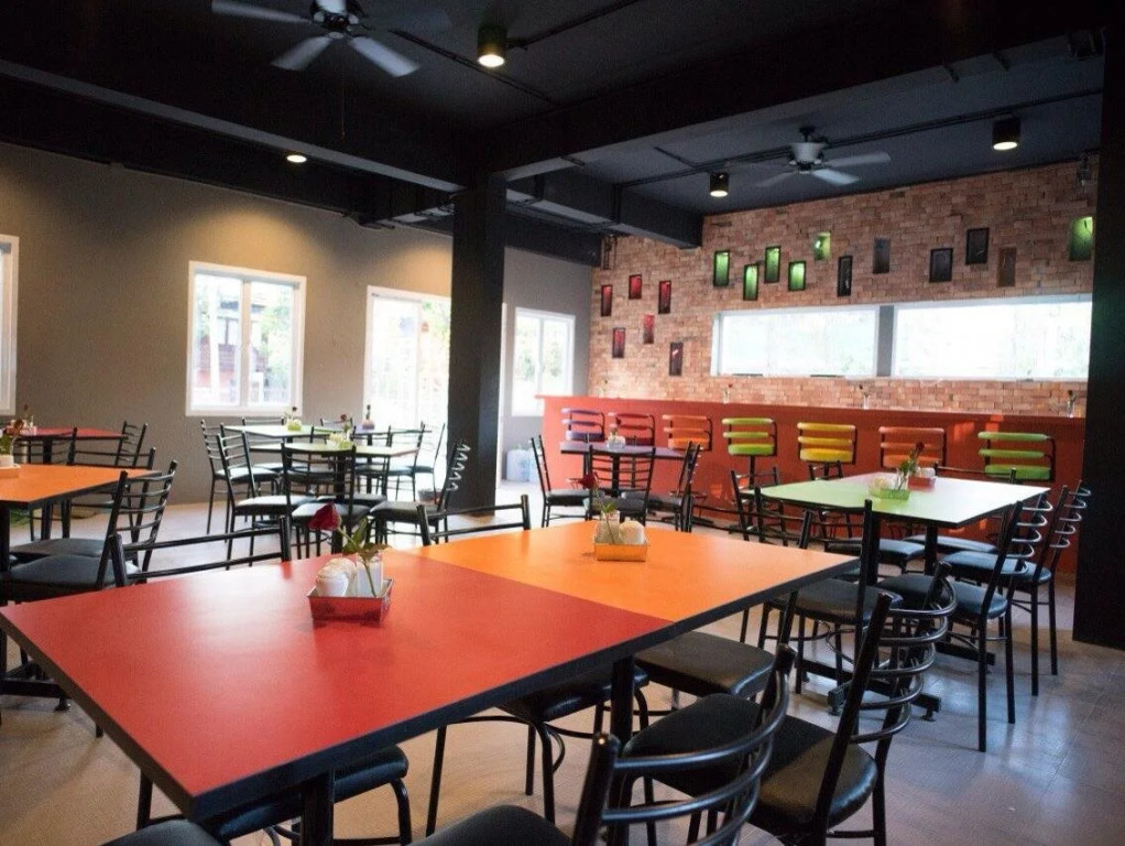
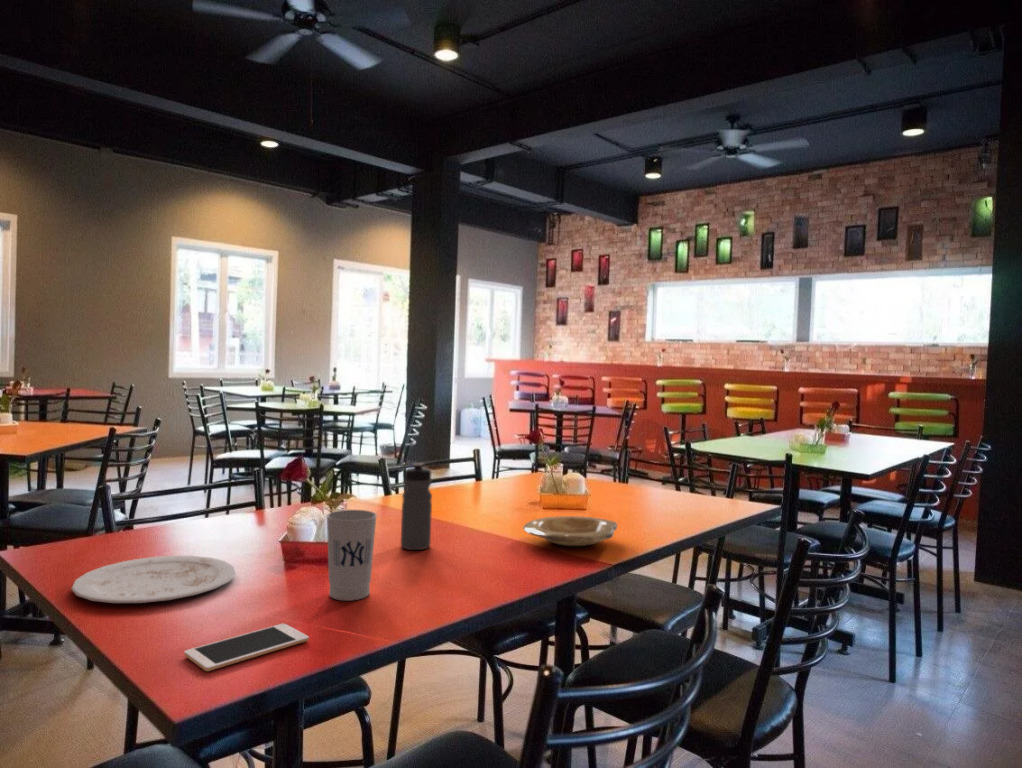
+ plate (570, 531)
+ cell phone (248, 645)
+ water bottle (416, 505)
+ cup (350, 554)
+ plate (157, 579)
